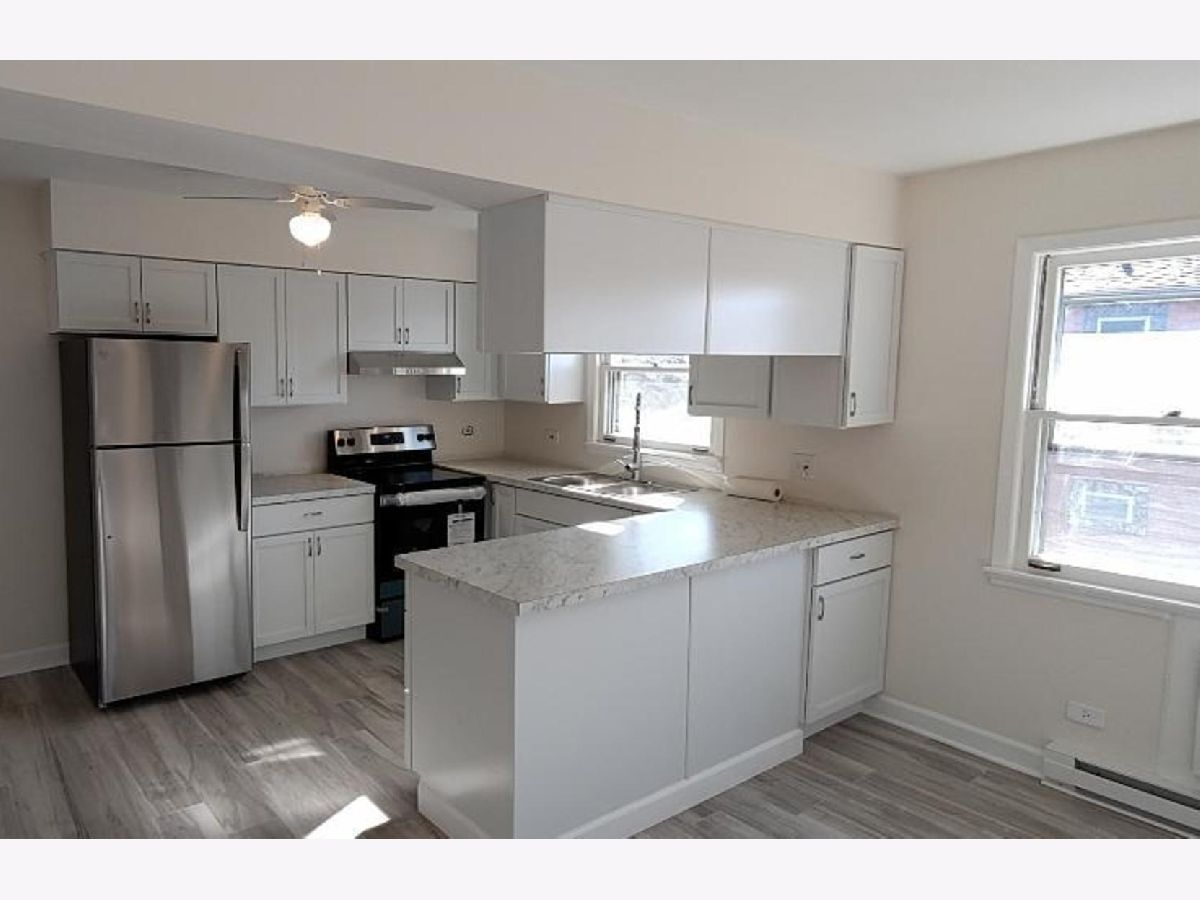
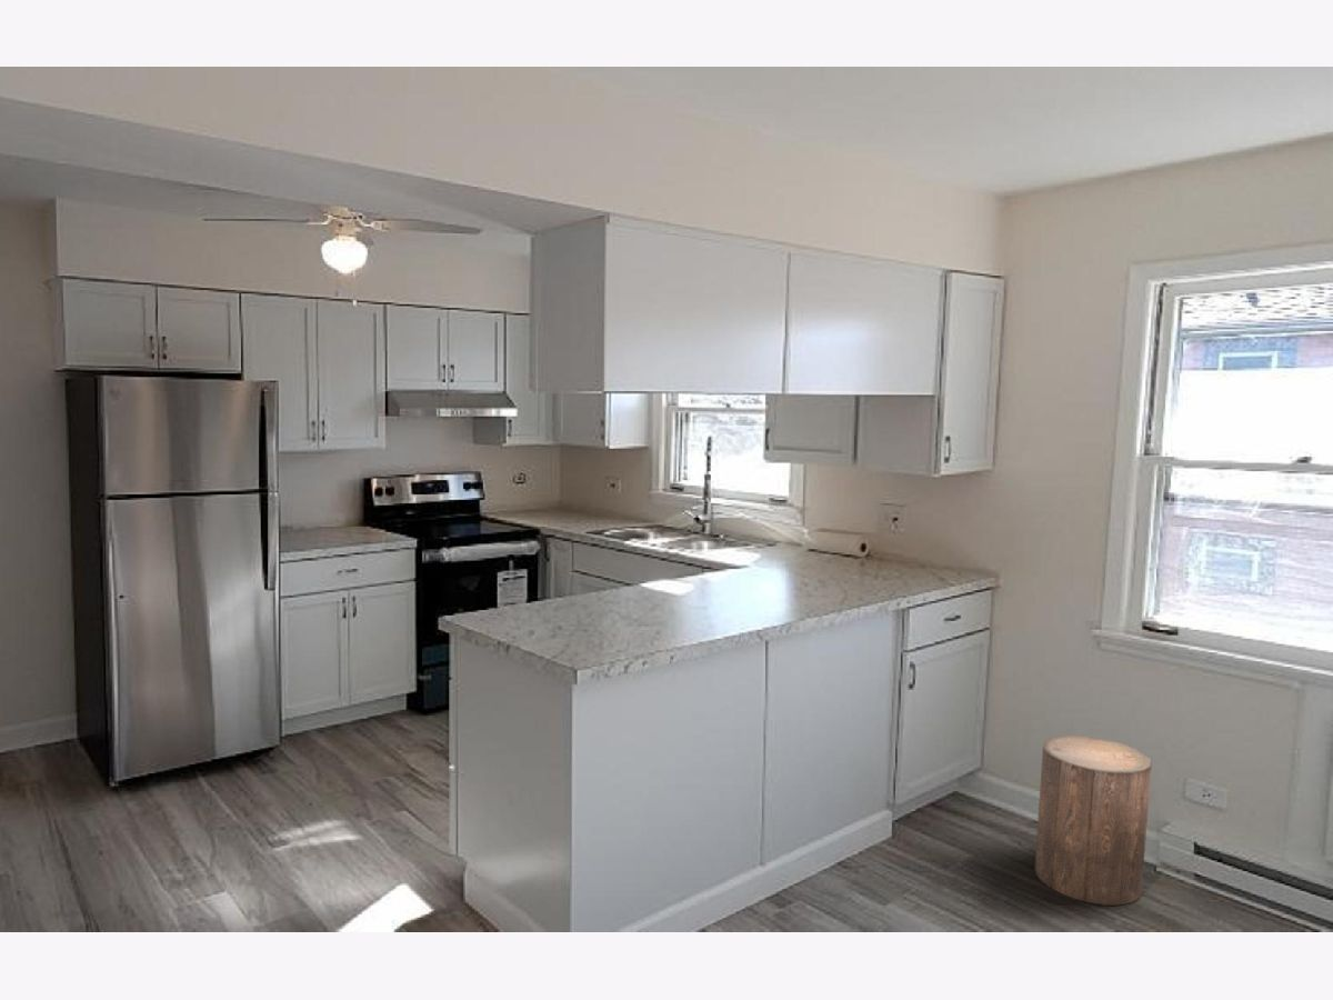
+ stool (1091, 817)
